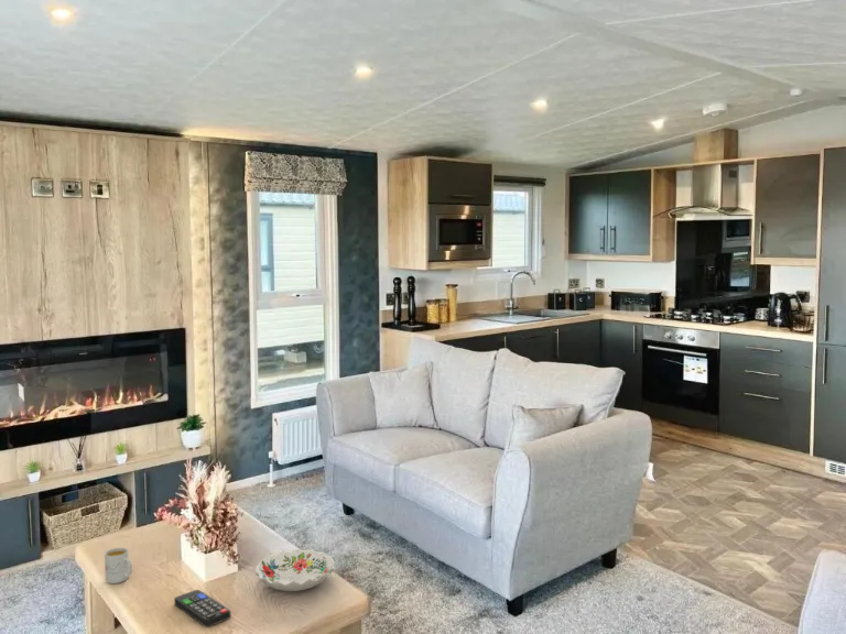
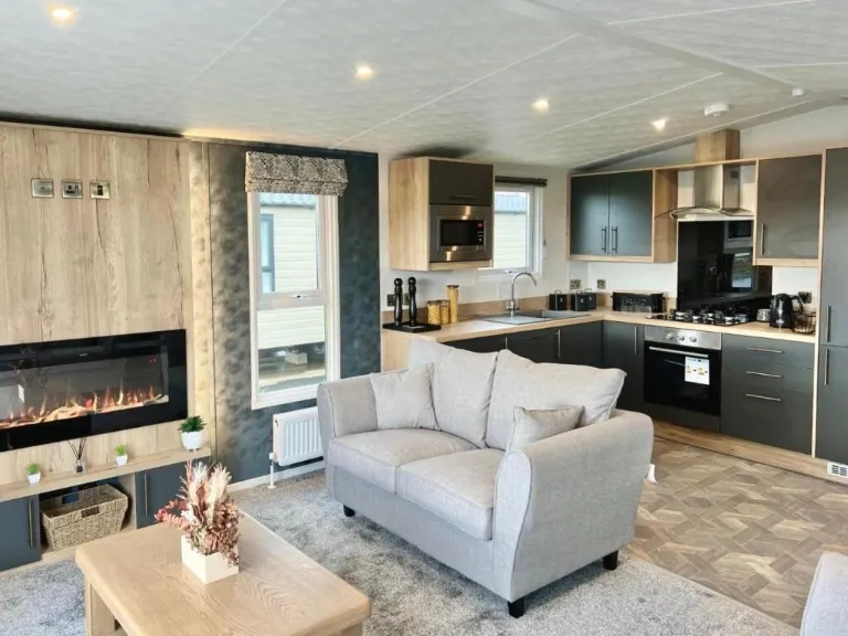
- remote control (202, 606)
- mug (119, 566)
- decorative bowl (295, 572)
